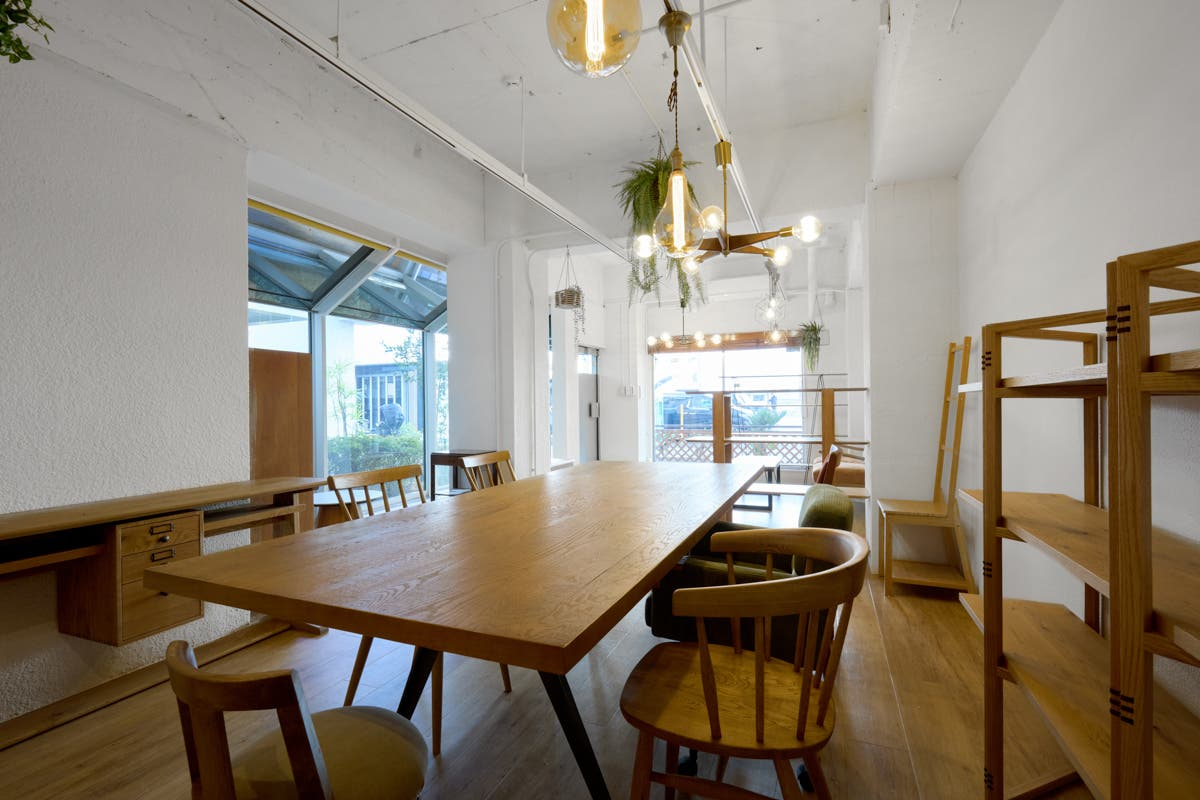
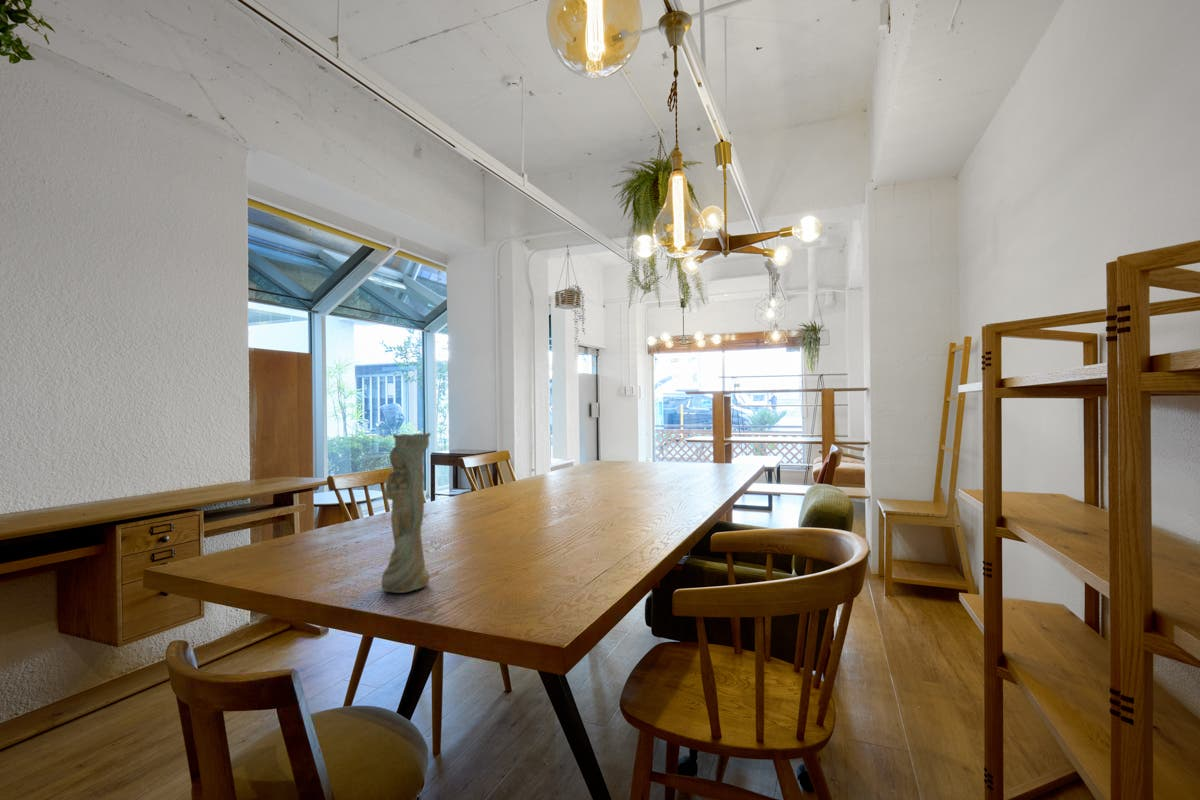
+ vase (405, 510)
